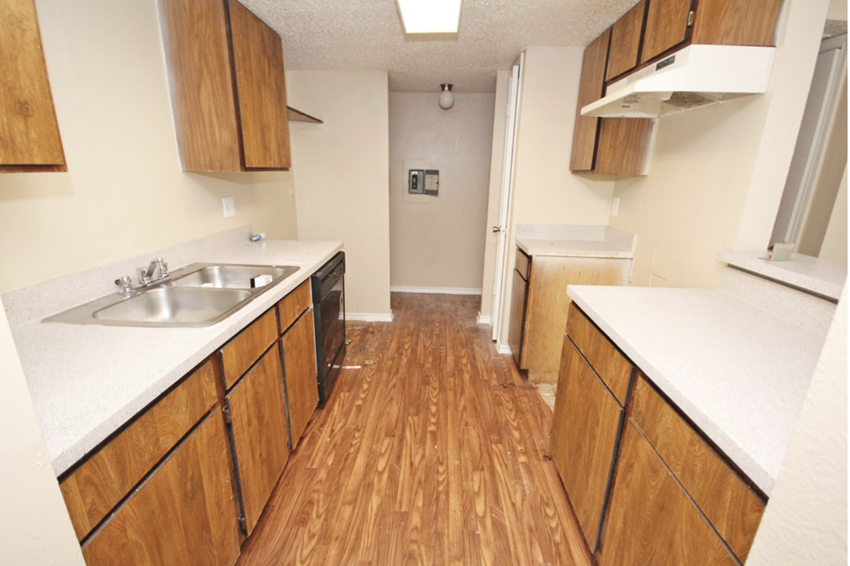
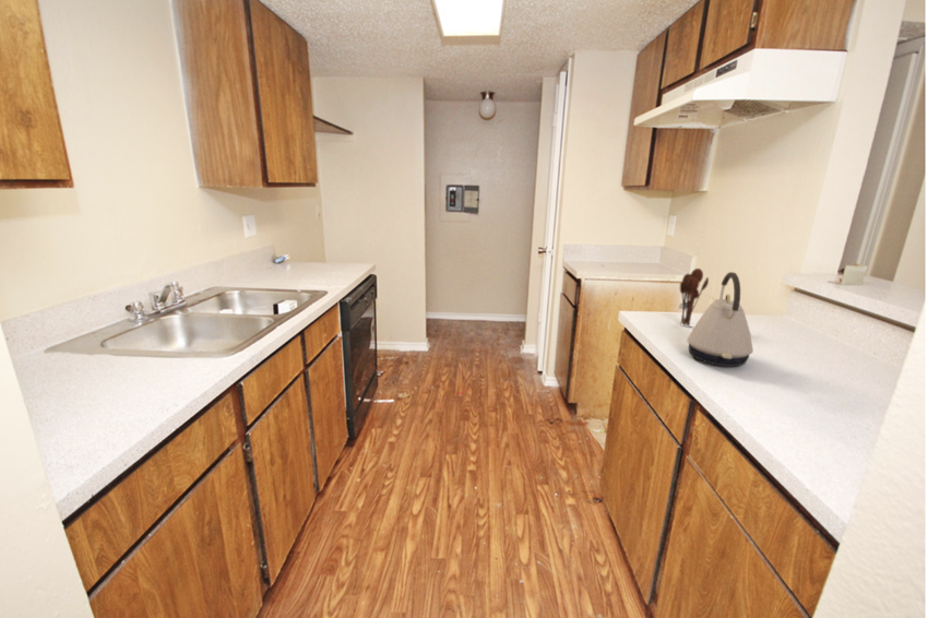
+ kettle (724, 316)
+ utensil holder (690, 297)
